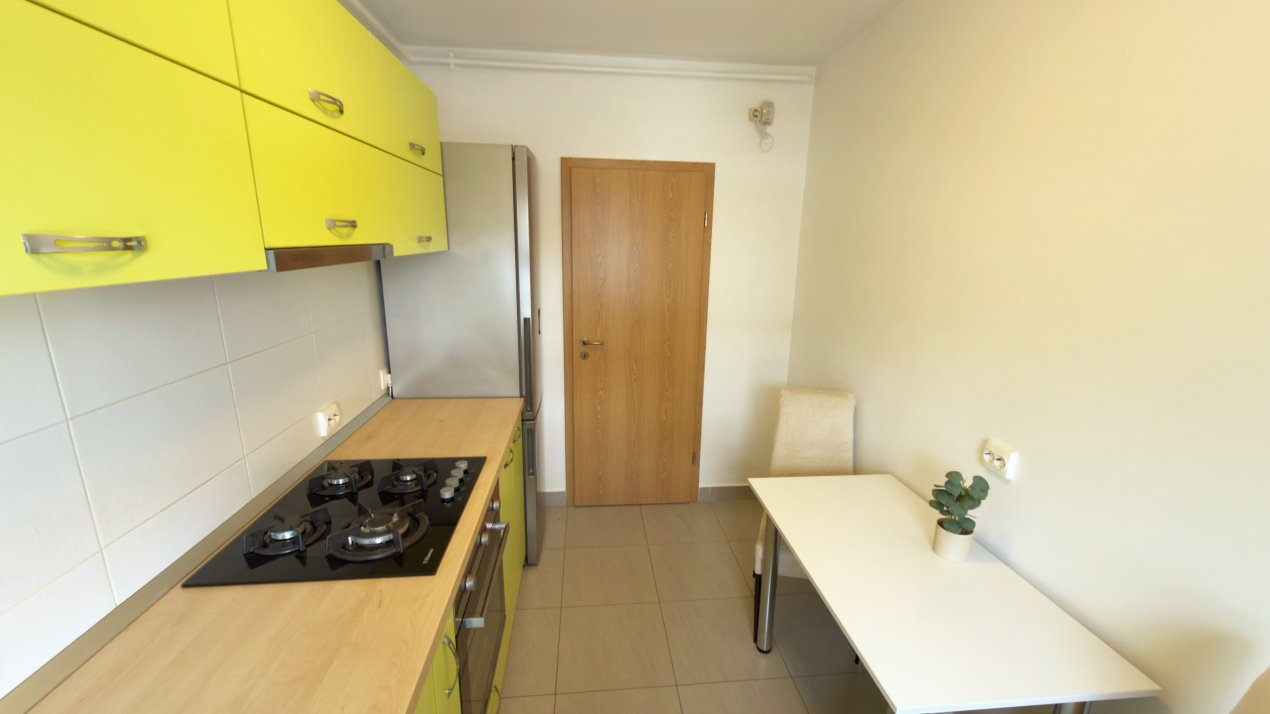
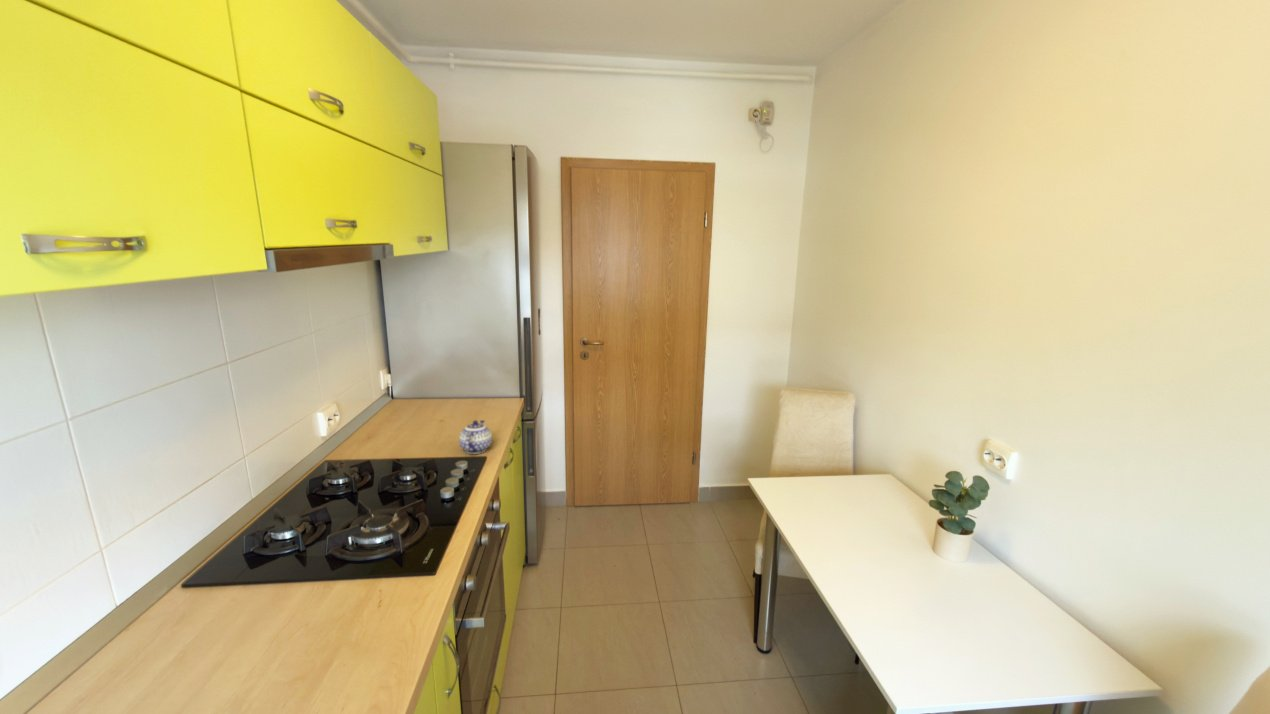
+ teapot (475, 435)
